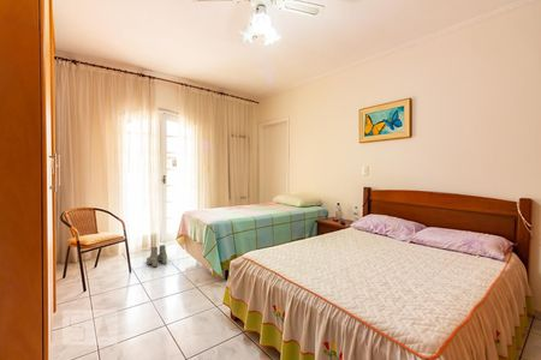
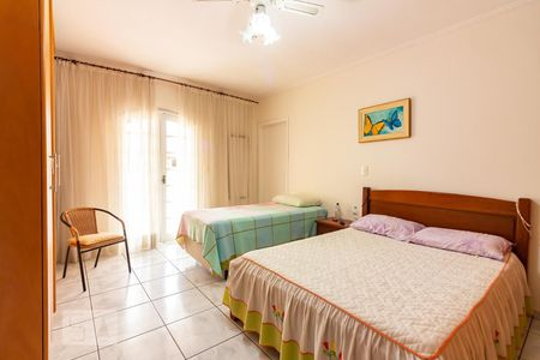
- boots (156, 253)
